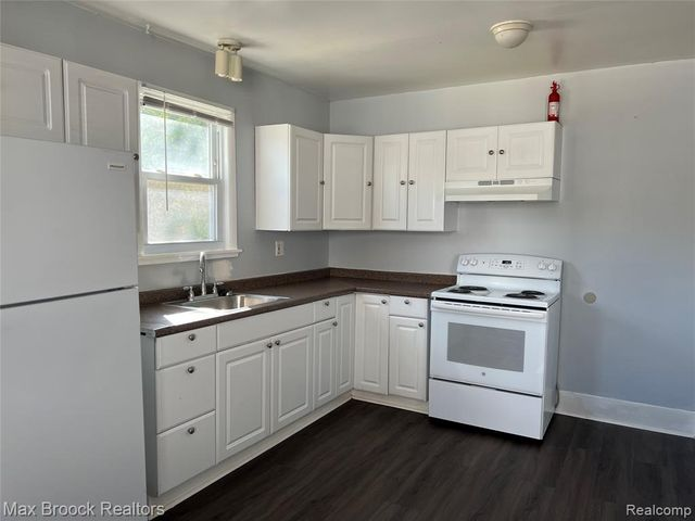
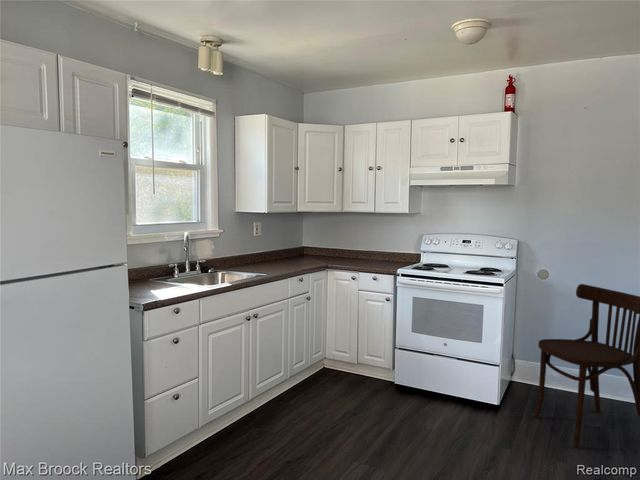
+ dining chair (590, 360)
